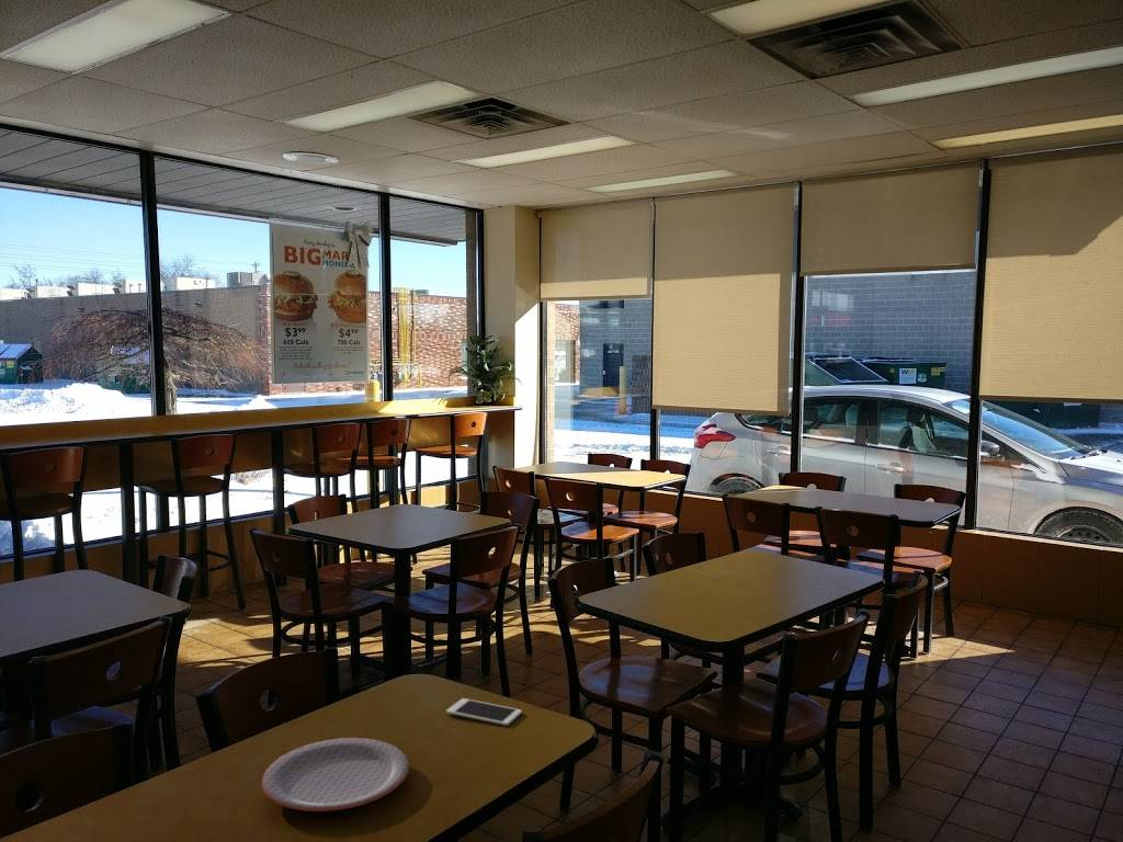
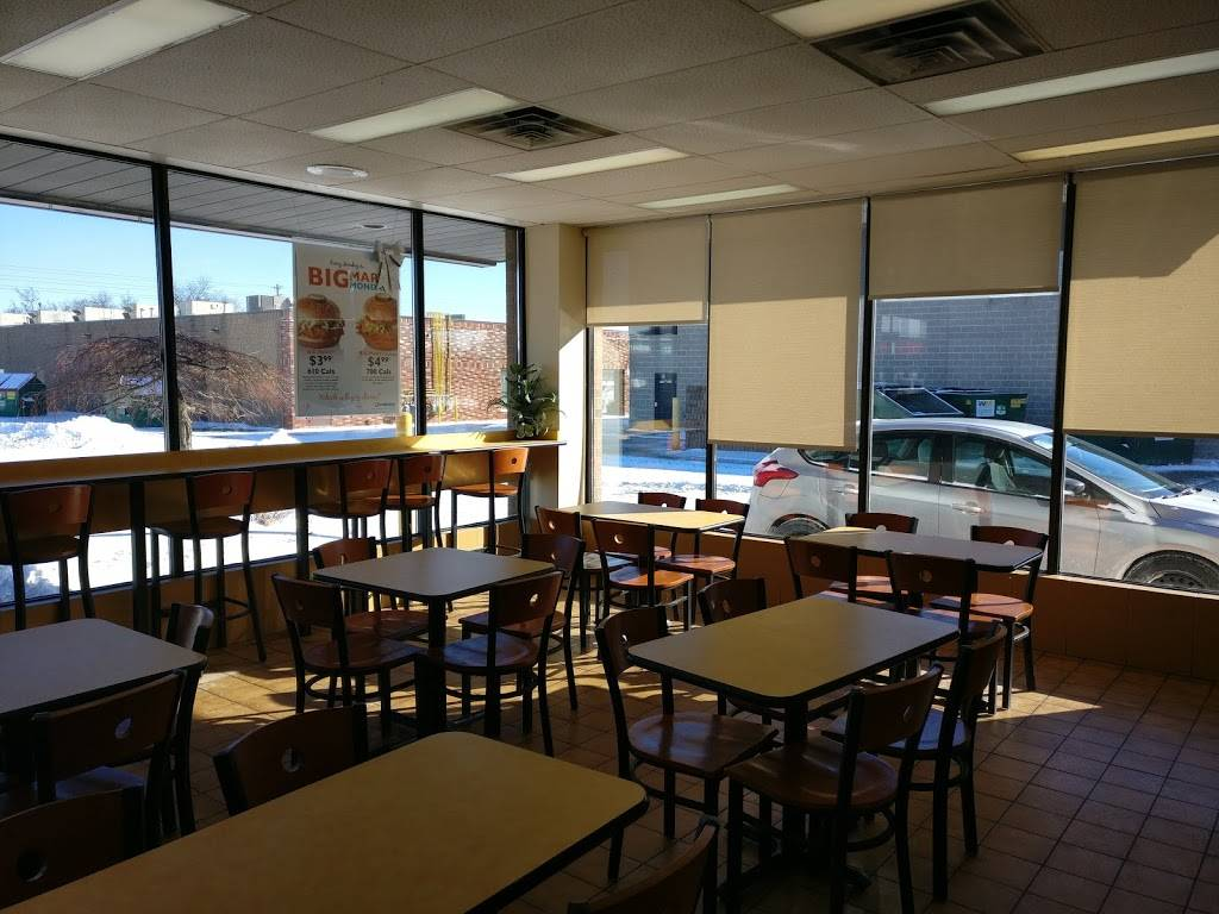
- cell phone (484, 712)
- plate (337, 775)
